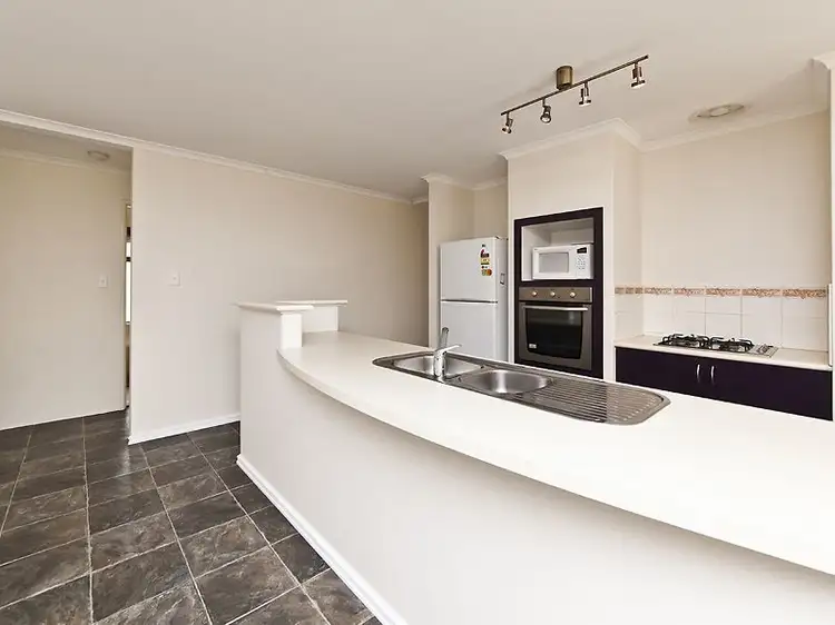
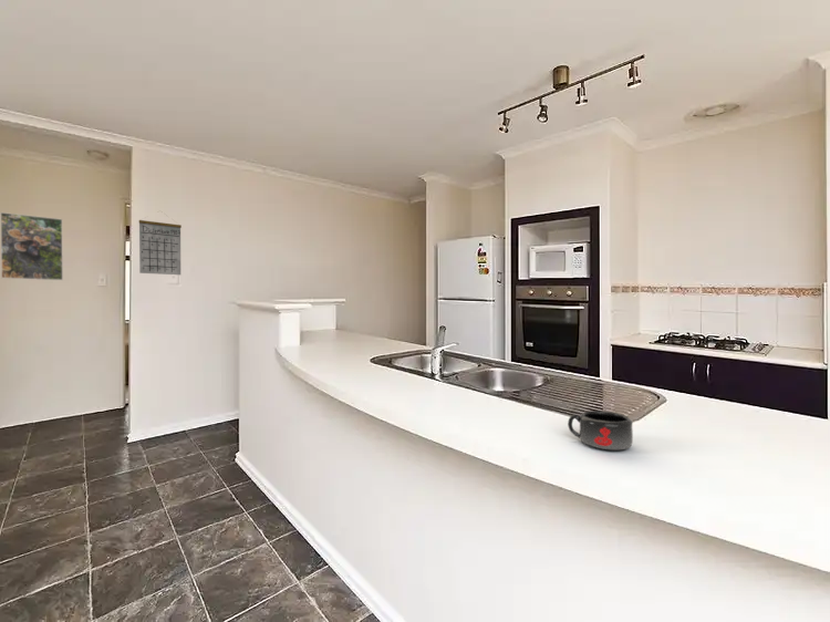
+ mug (599, 428)
+ calendar (160, 241)
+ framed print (32, 247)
